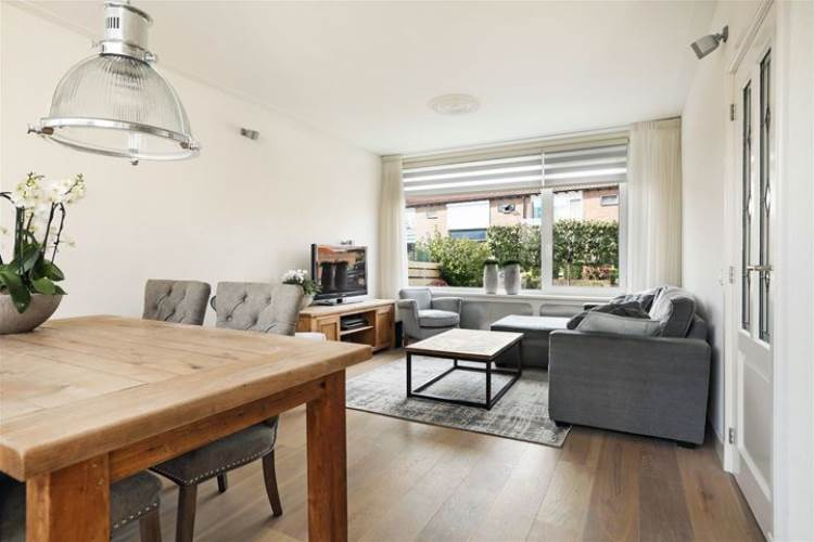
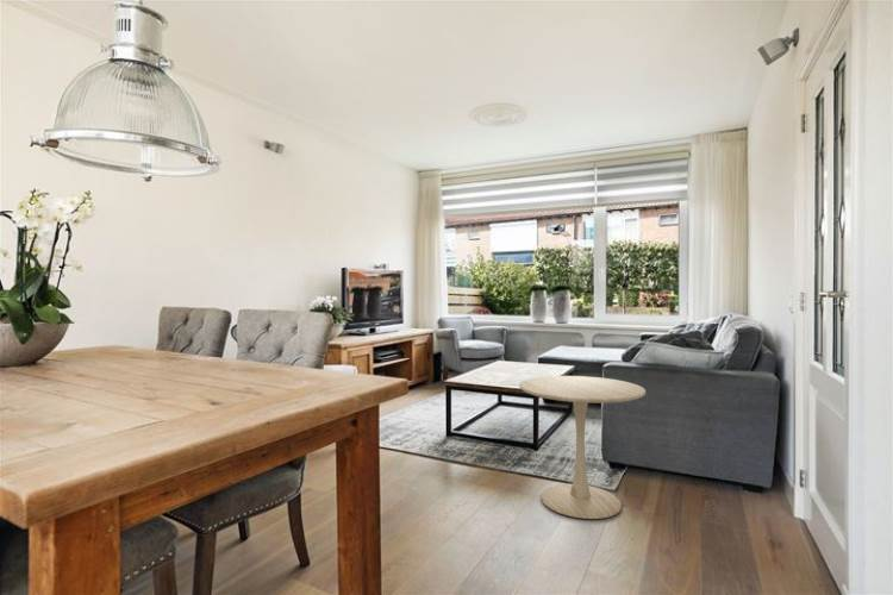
+ side table (580, 443)
